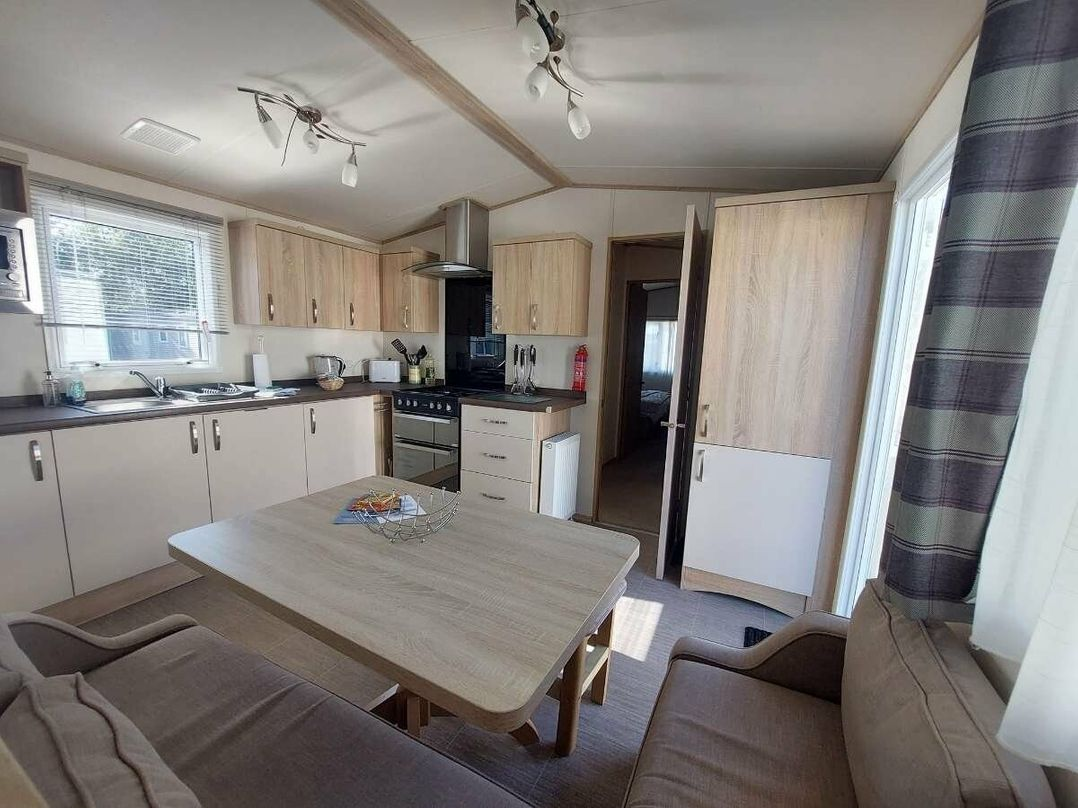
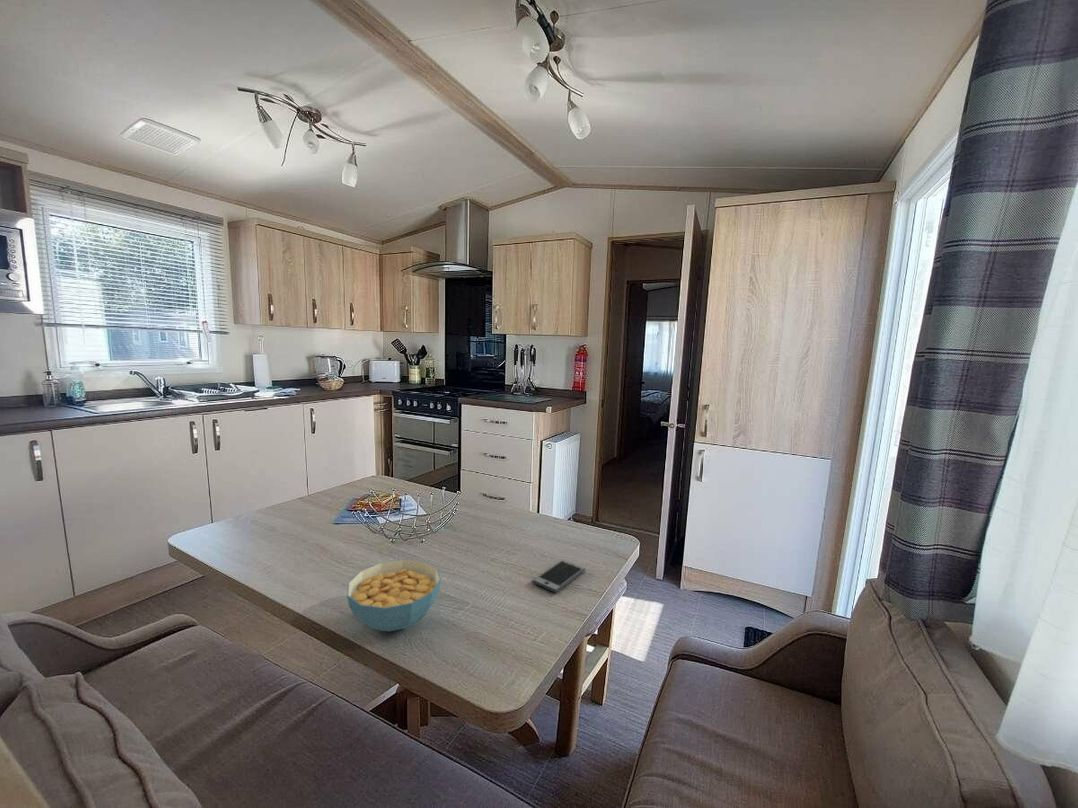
+ cereal bowl (395, 601)
+ smartphone (559, 575)
